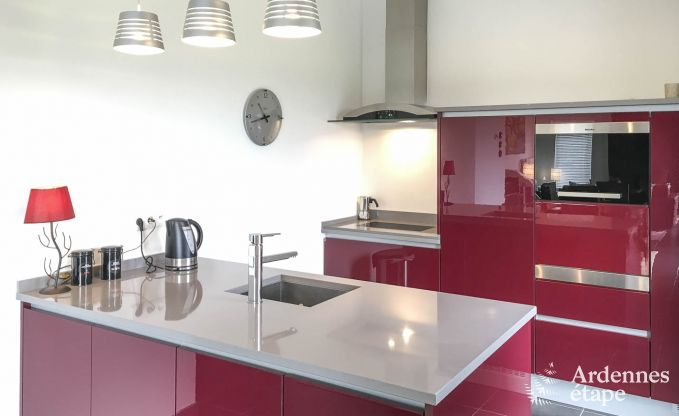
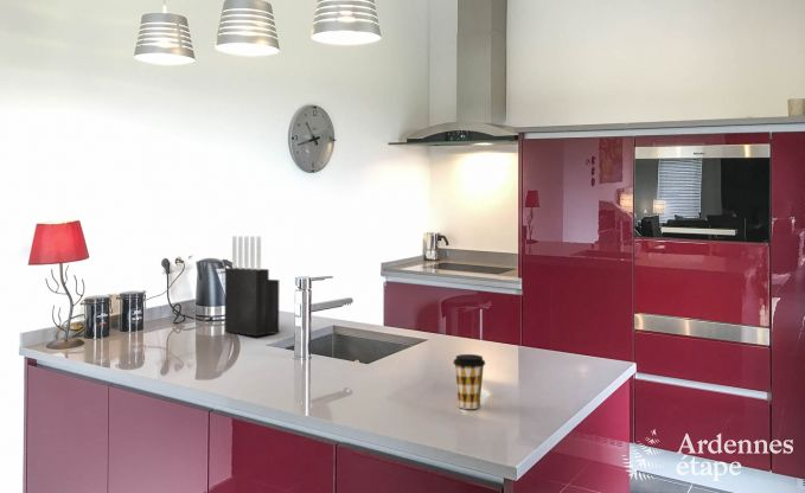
+ coffee cup (468, 380)
+ knife block (254, 283)
